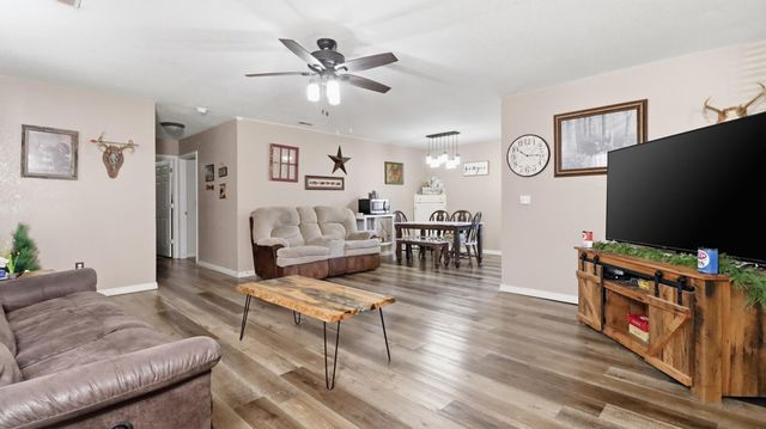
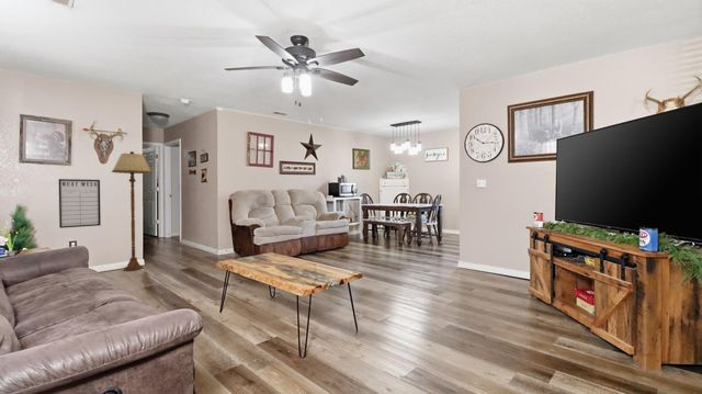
+ floor lamp (133, 210)
+ writing board (80, 203)
